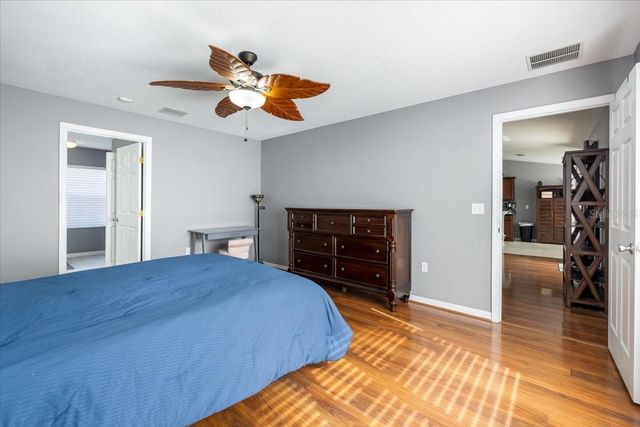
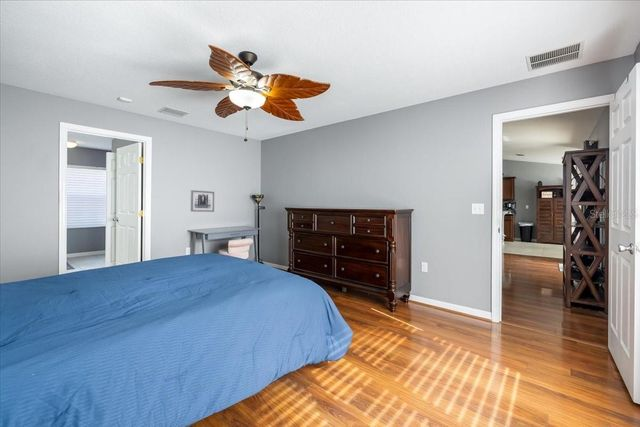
+ wall art (202, 201)
